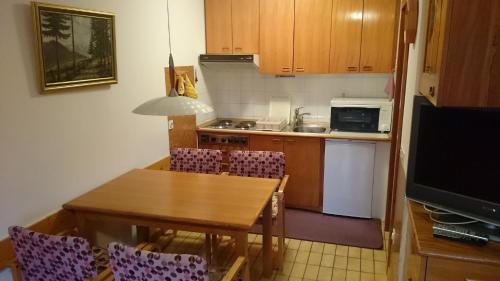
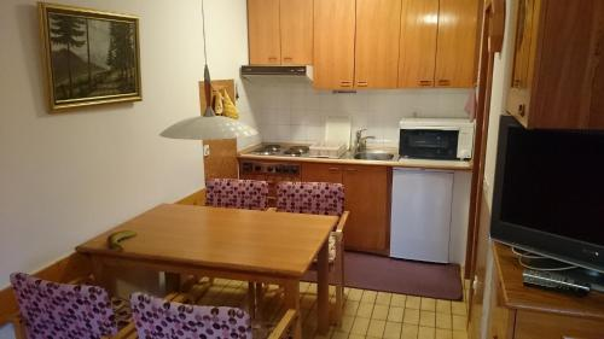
+ banana (124, 236)
